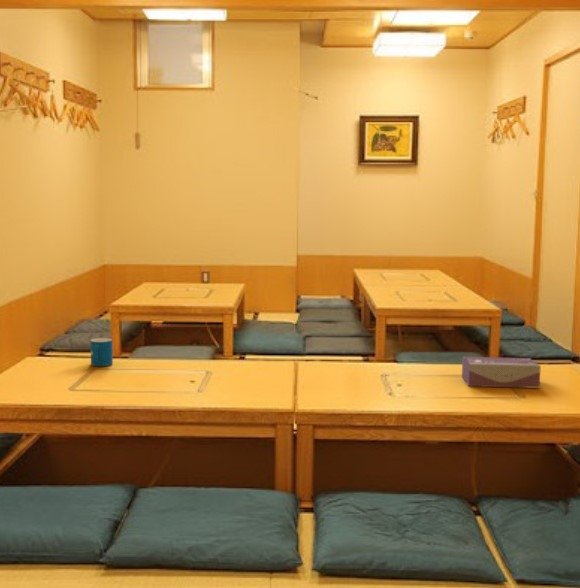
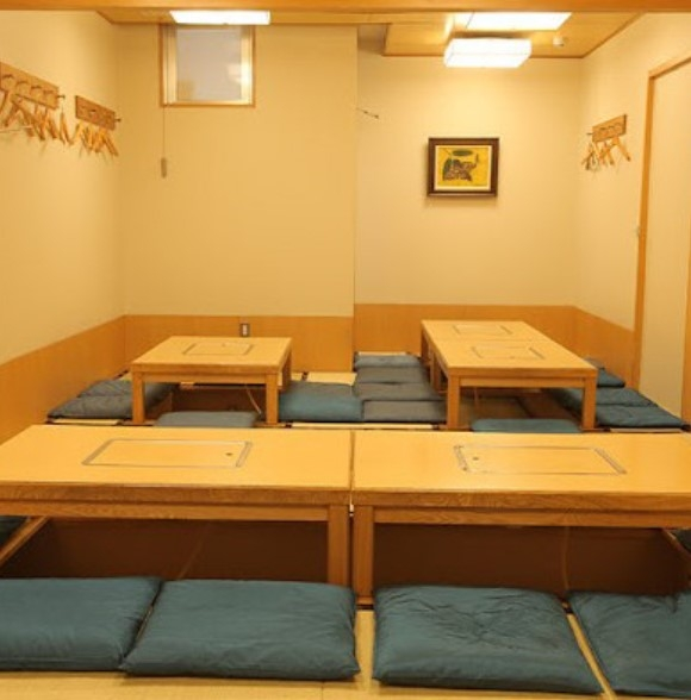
- mug (100, 352)
- tissue box (500, 371)
